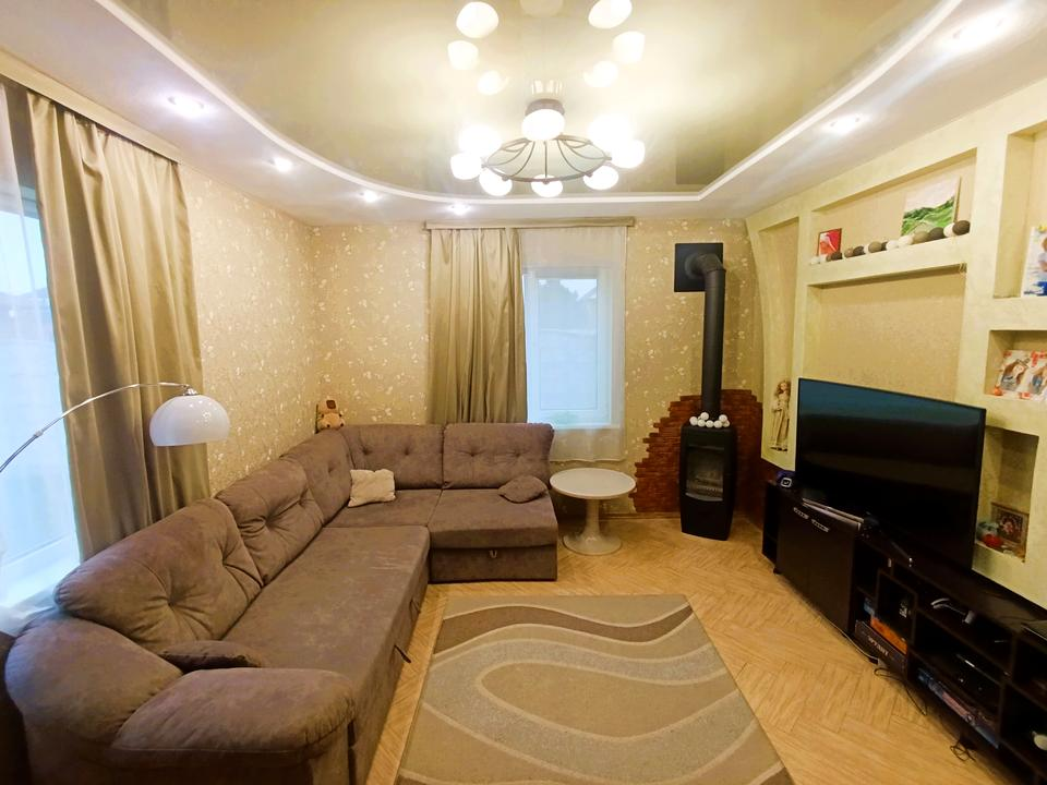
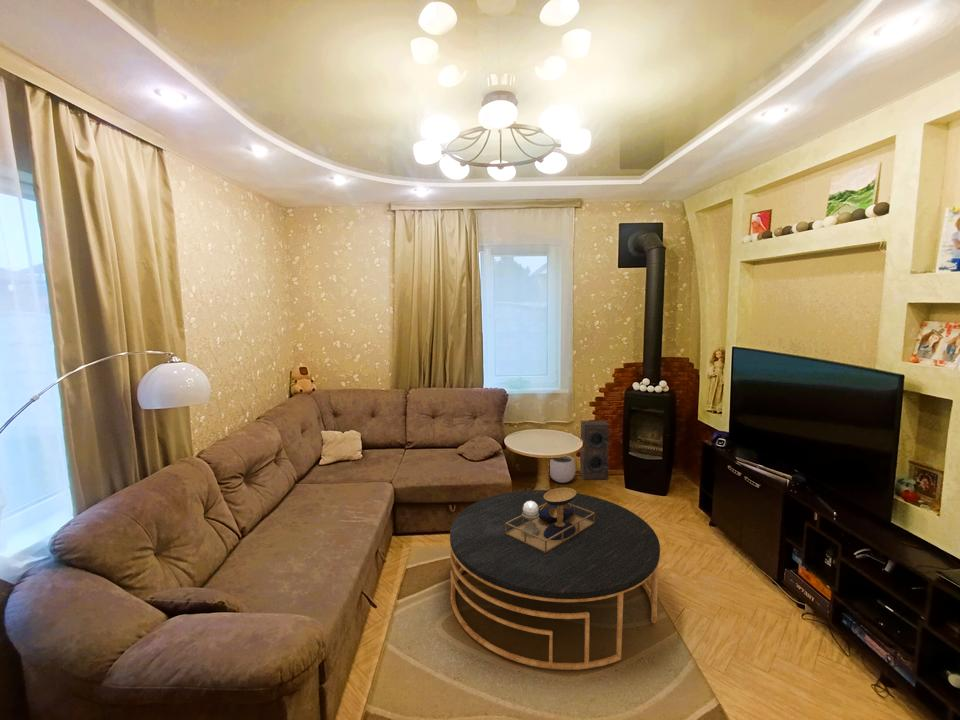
+ speaker (595, 451)
+ coffee table (550, 543)
+ plant pot (562, 464)
